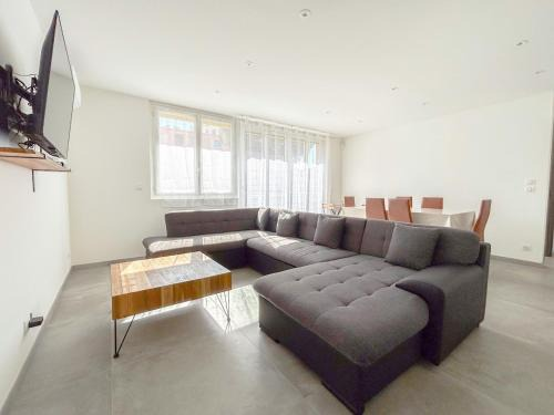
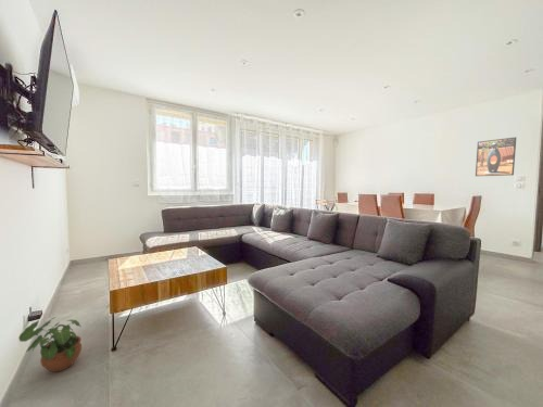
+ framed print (494, 157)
+ potted plant (52, 343)
